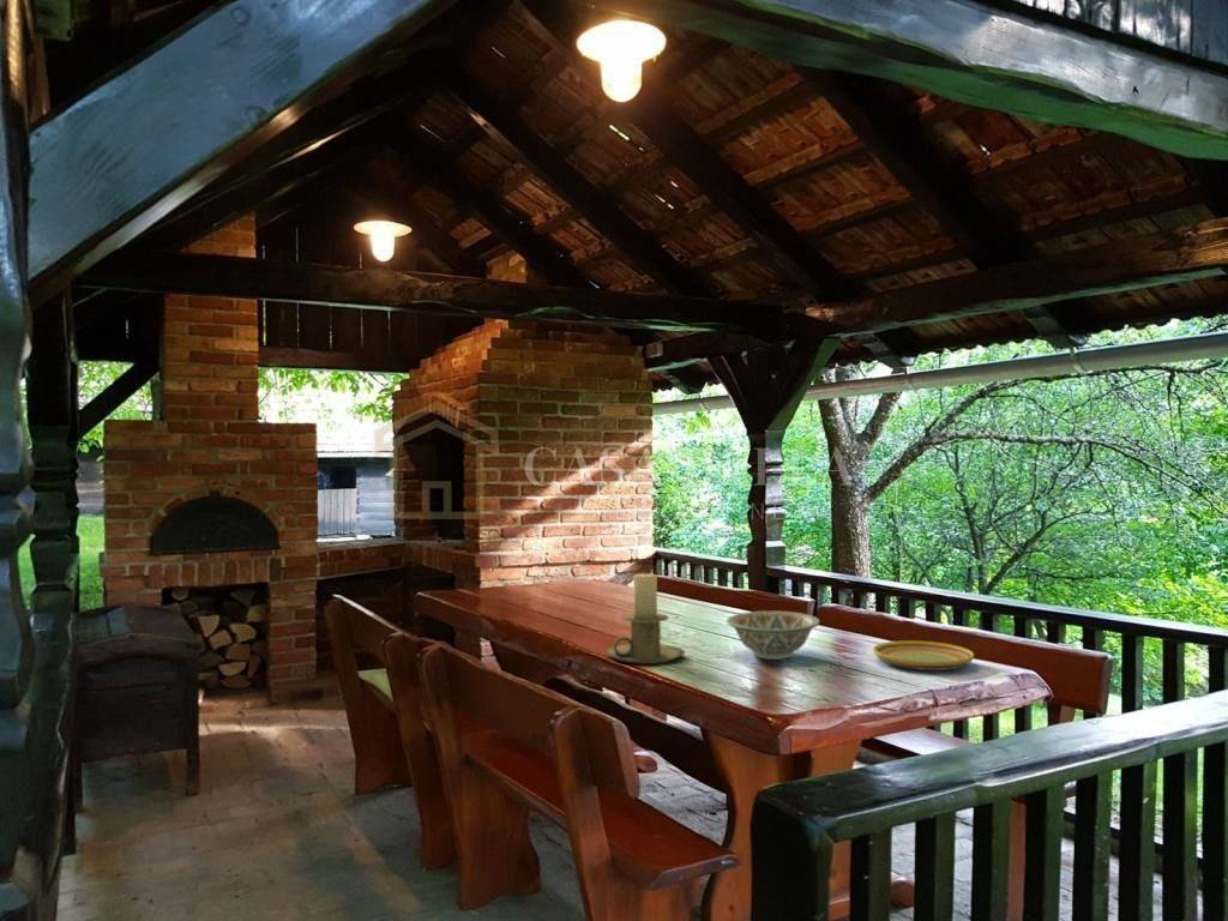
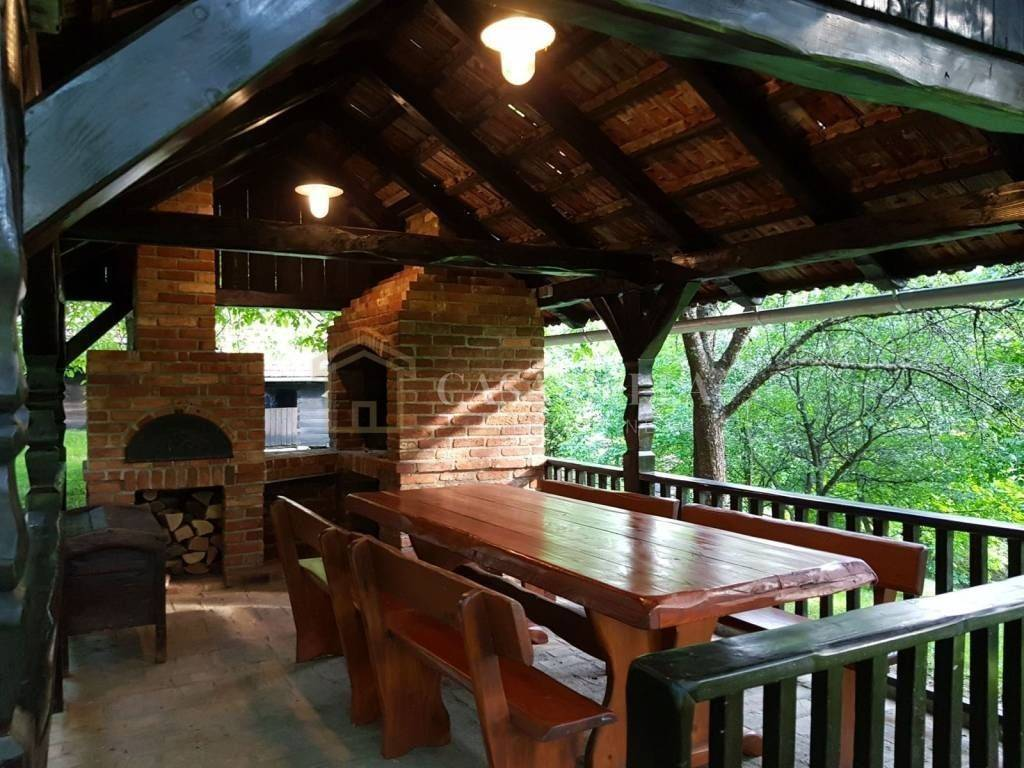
- plate (922, 656)
- decorative bowl (772, 637)
- candle holder (645, 615)
